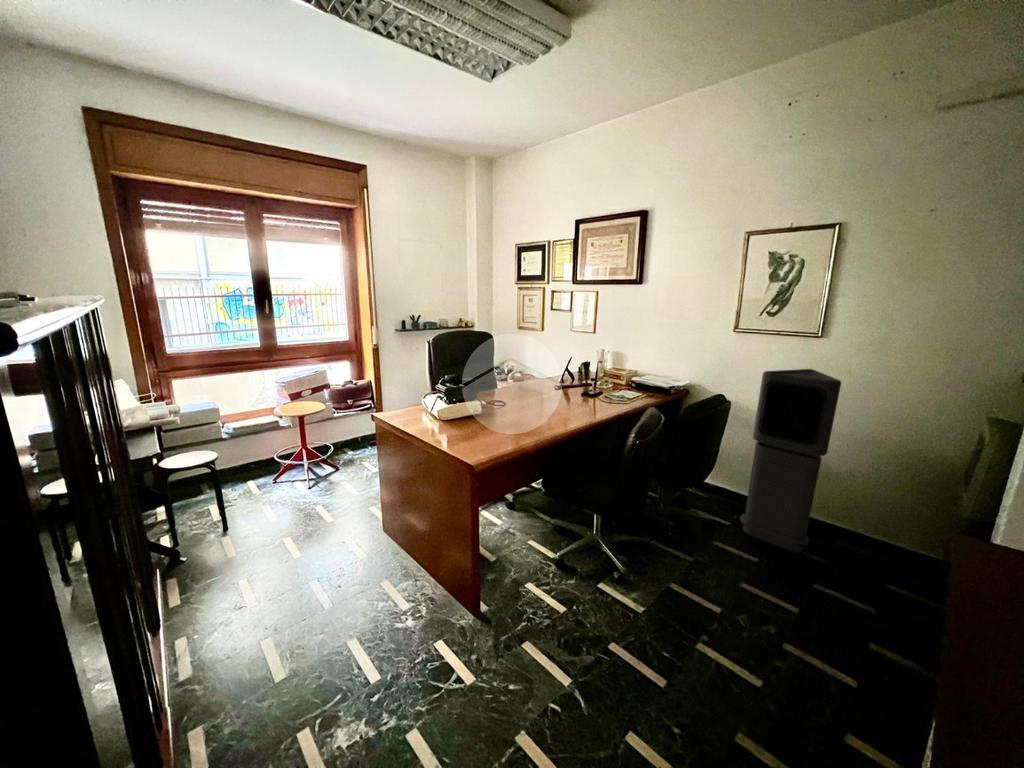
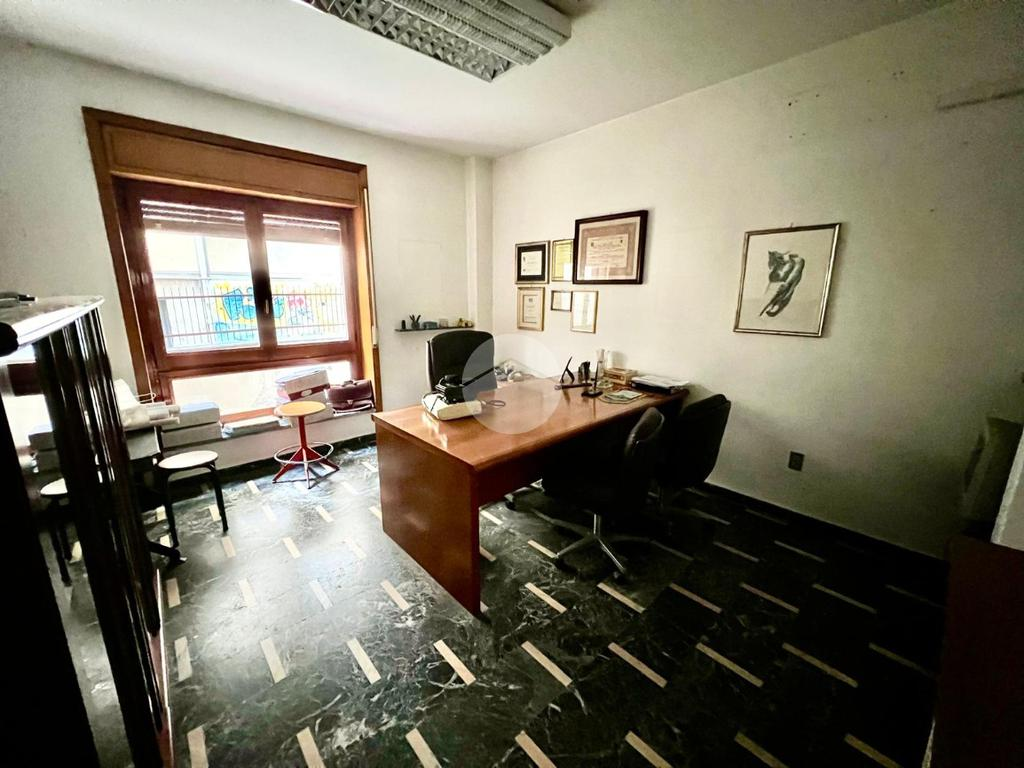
- air purifier (789, 456)
